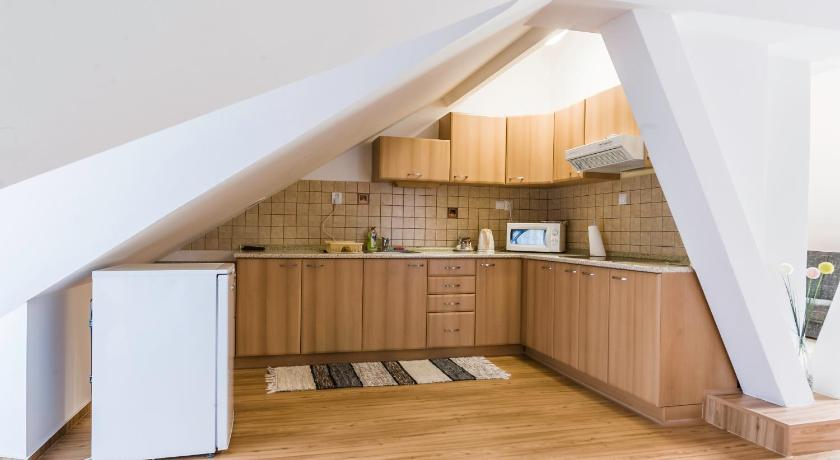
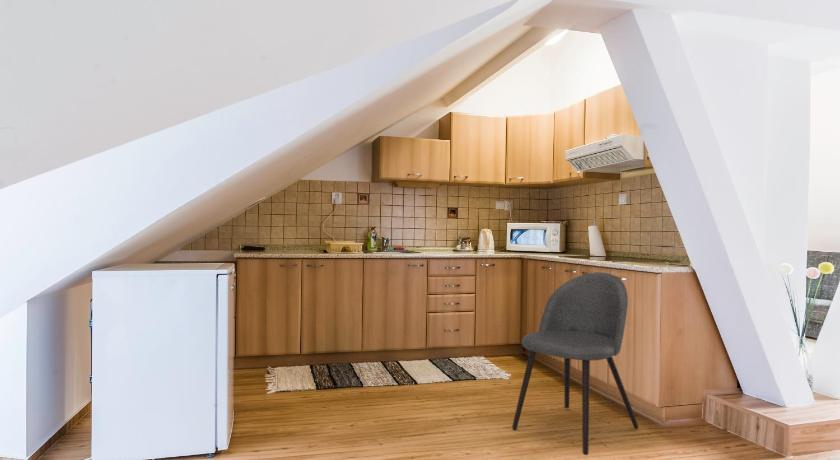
+ dining chair (576, 352)
